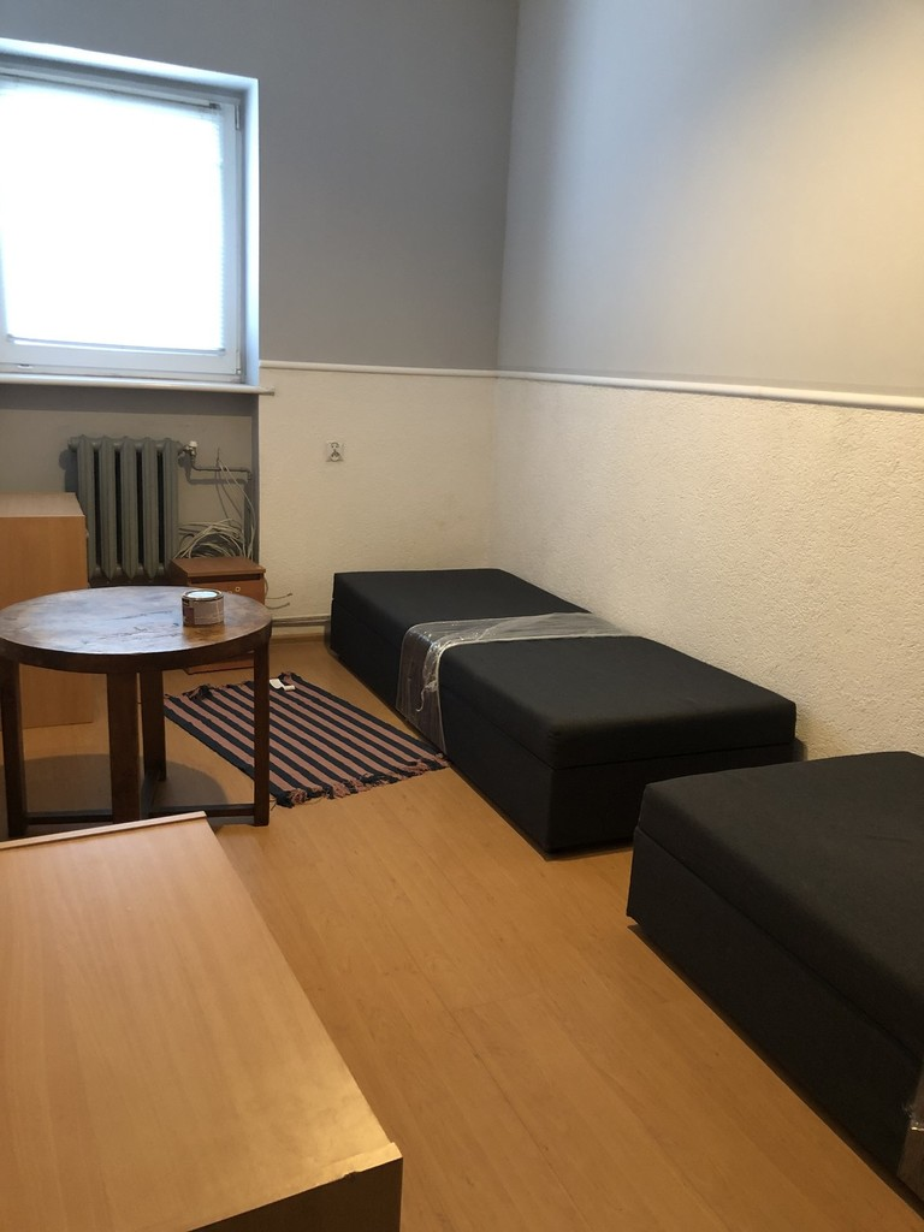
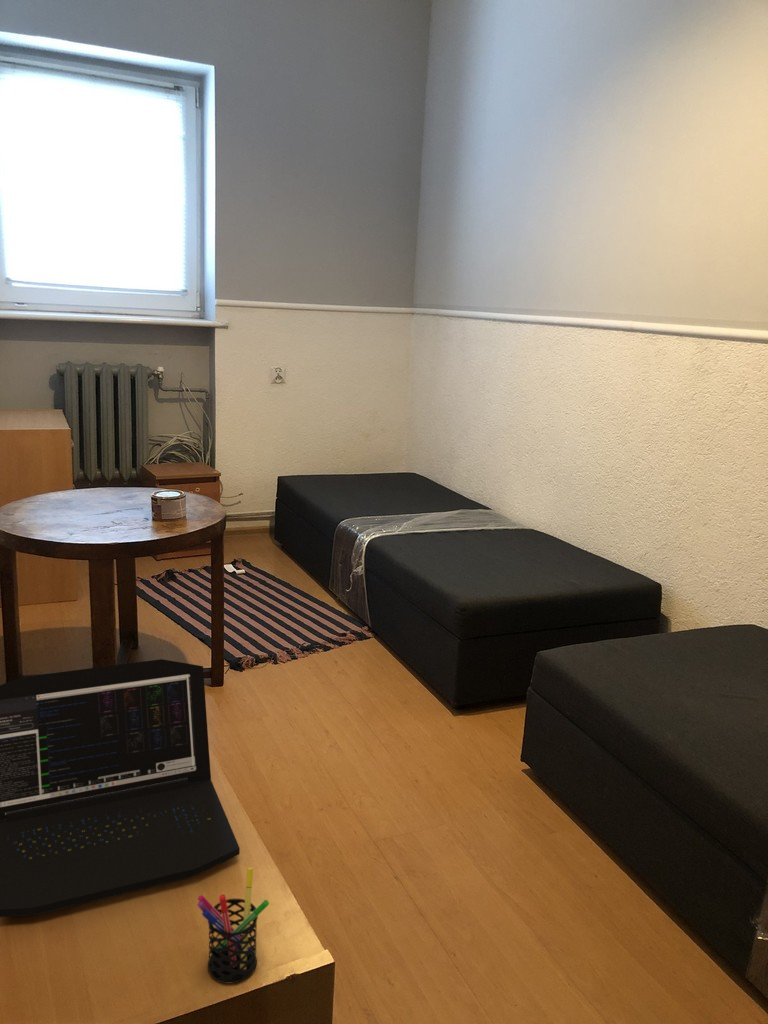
+ pen holder (237, 925)
+ laptop (104, 774)
